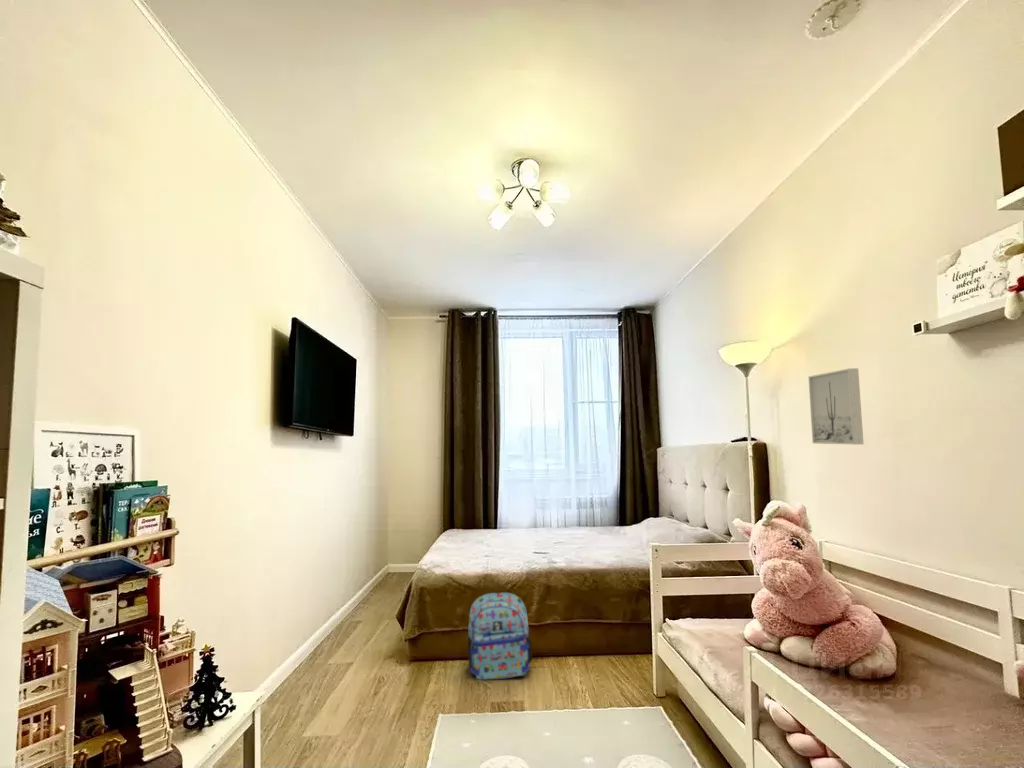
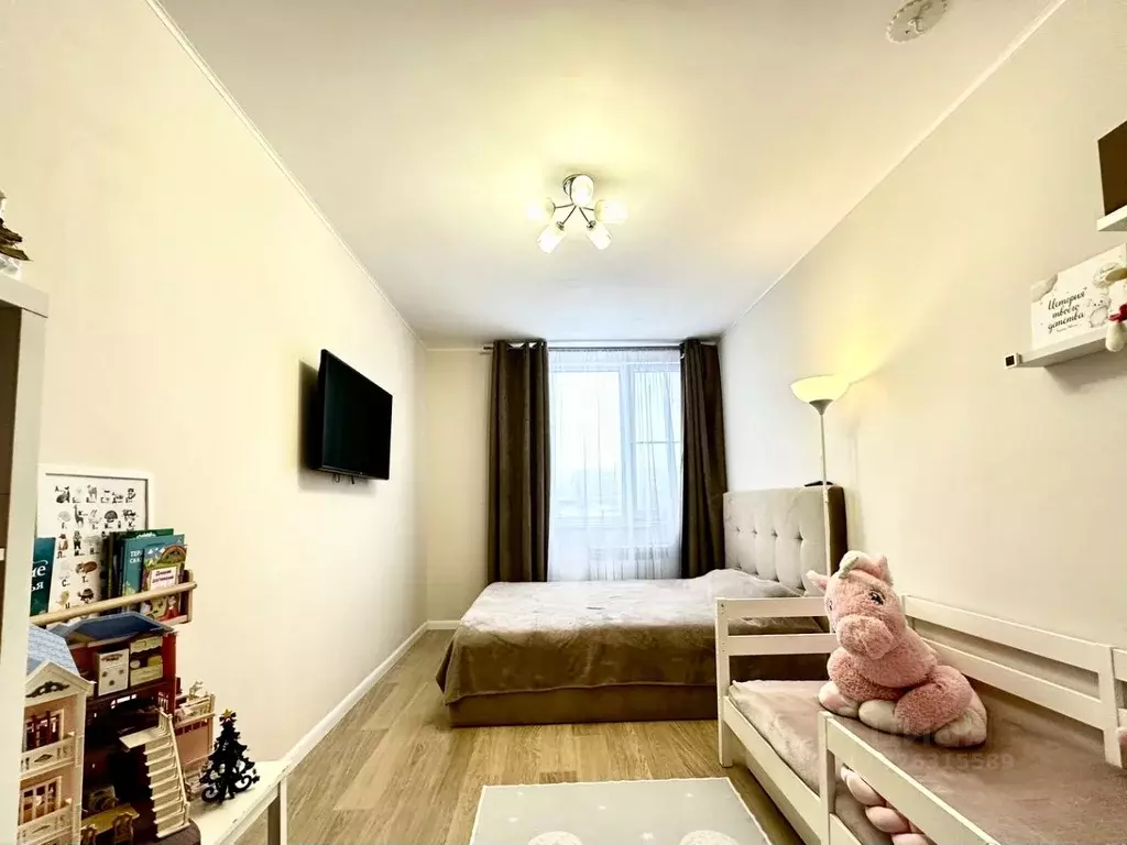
- wall art (834, 408)
- backpack (499, 633)
